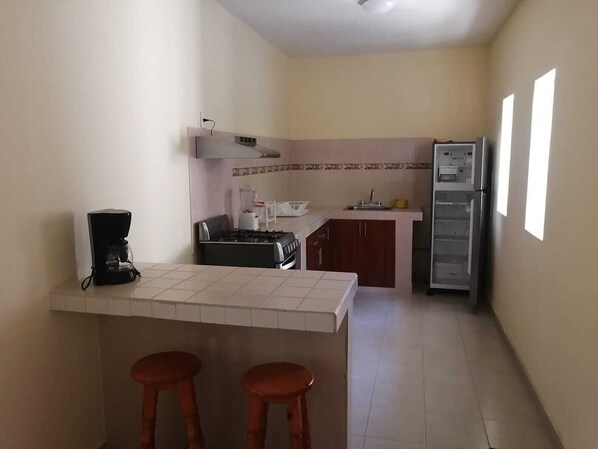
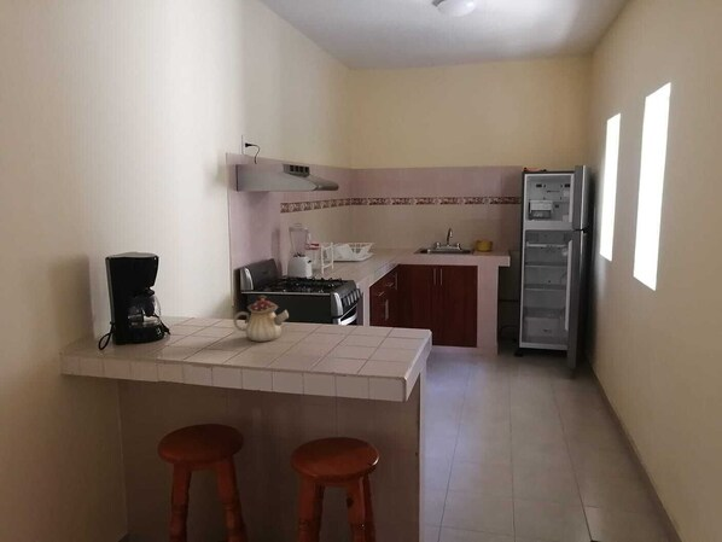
+ teapot (260, 316)
